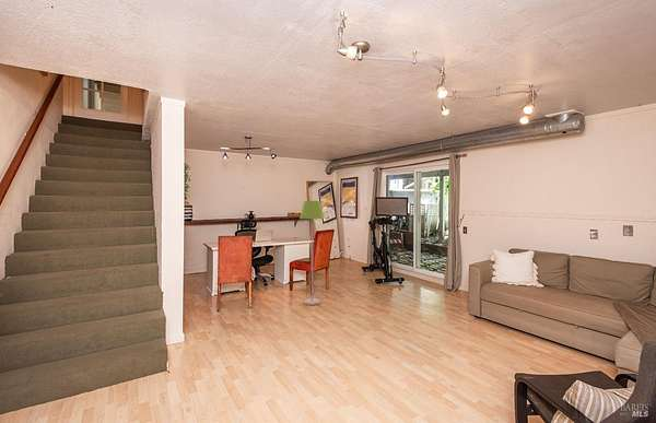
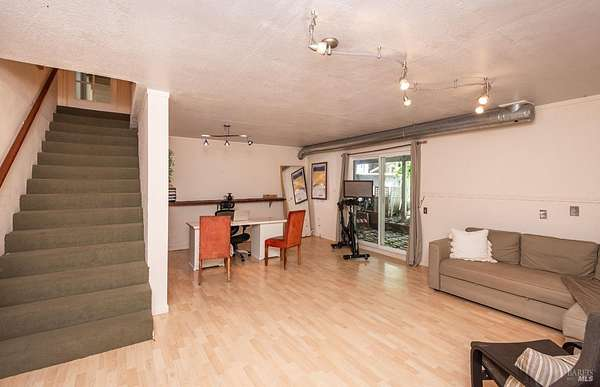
- floor lamp (312, 251)
